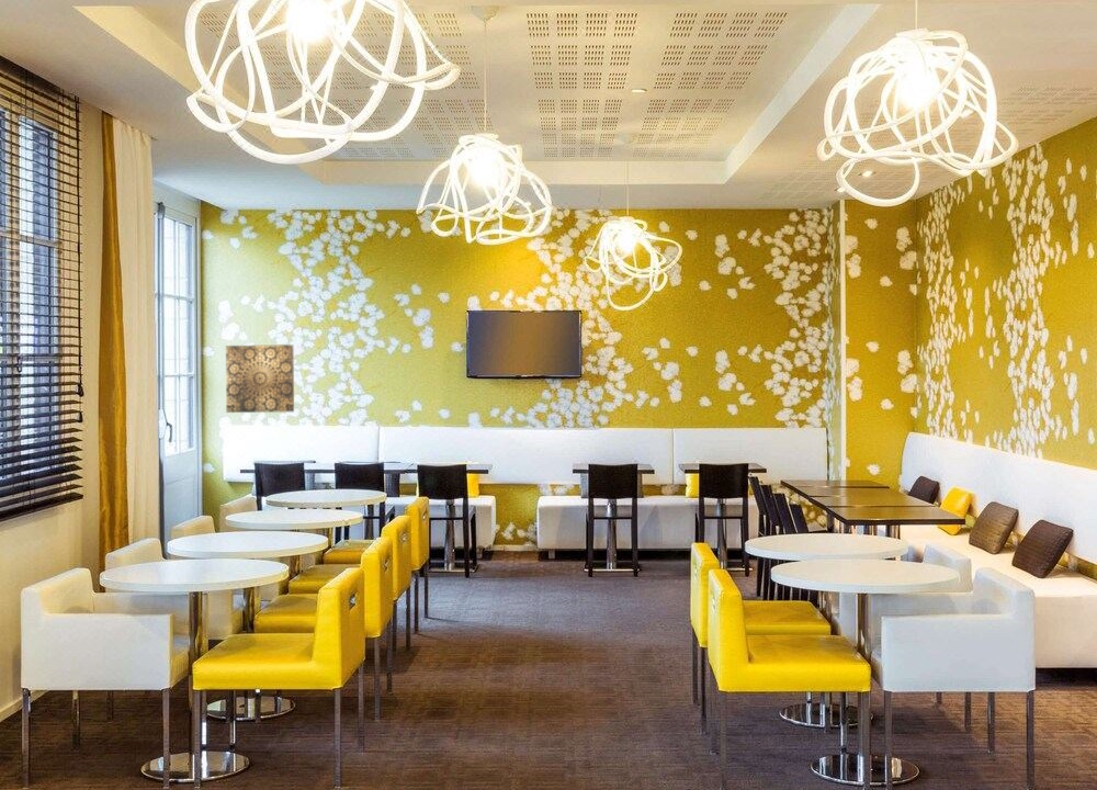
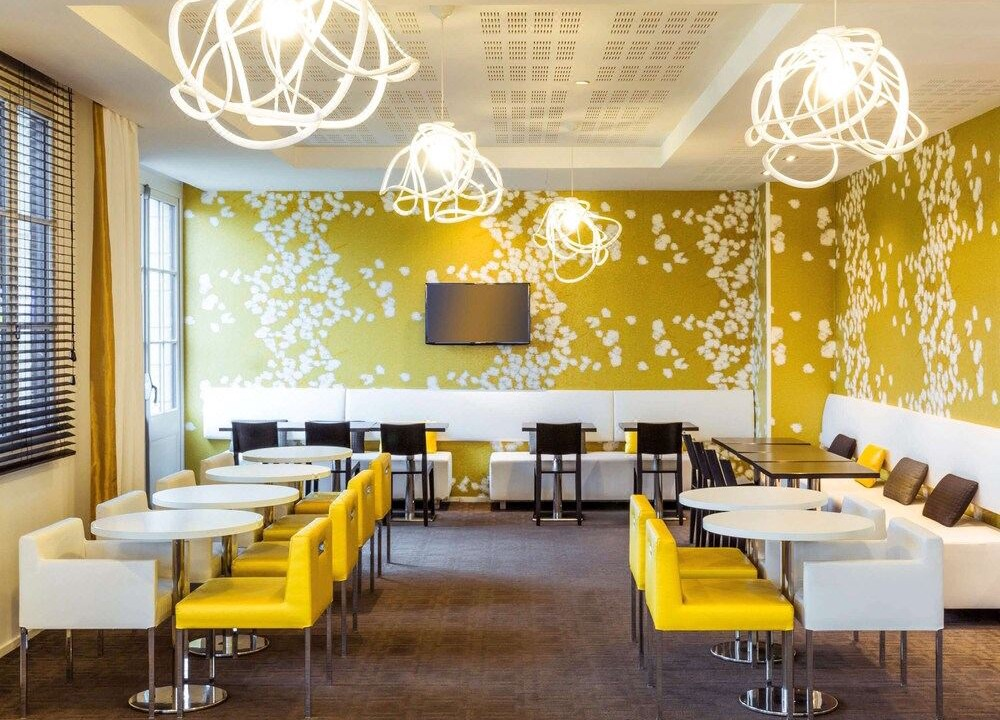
- wall art (259, 379)
